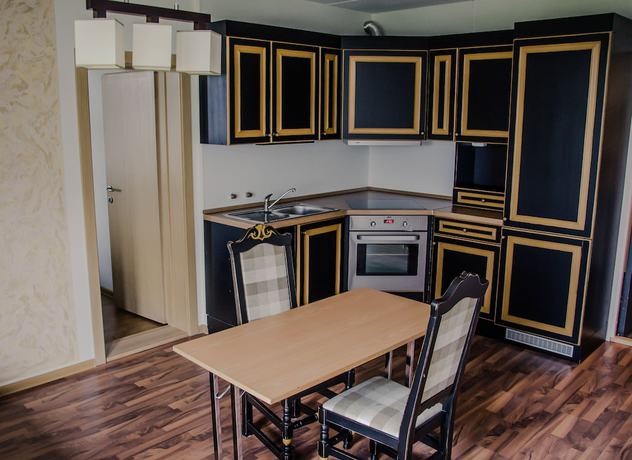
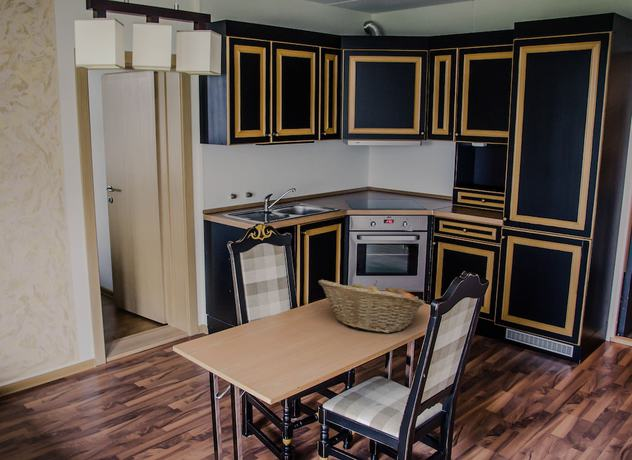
+ fruit basket (370, 300)
